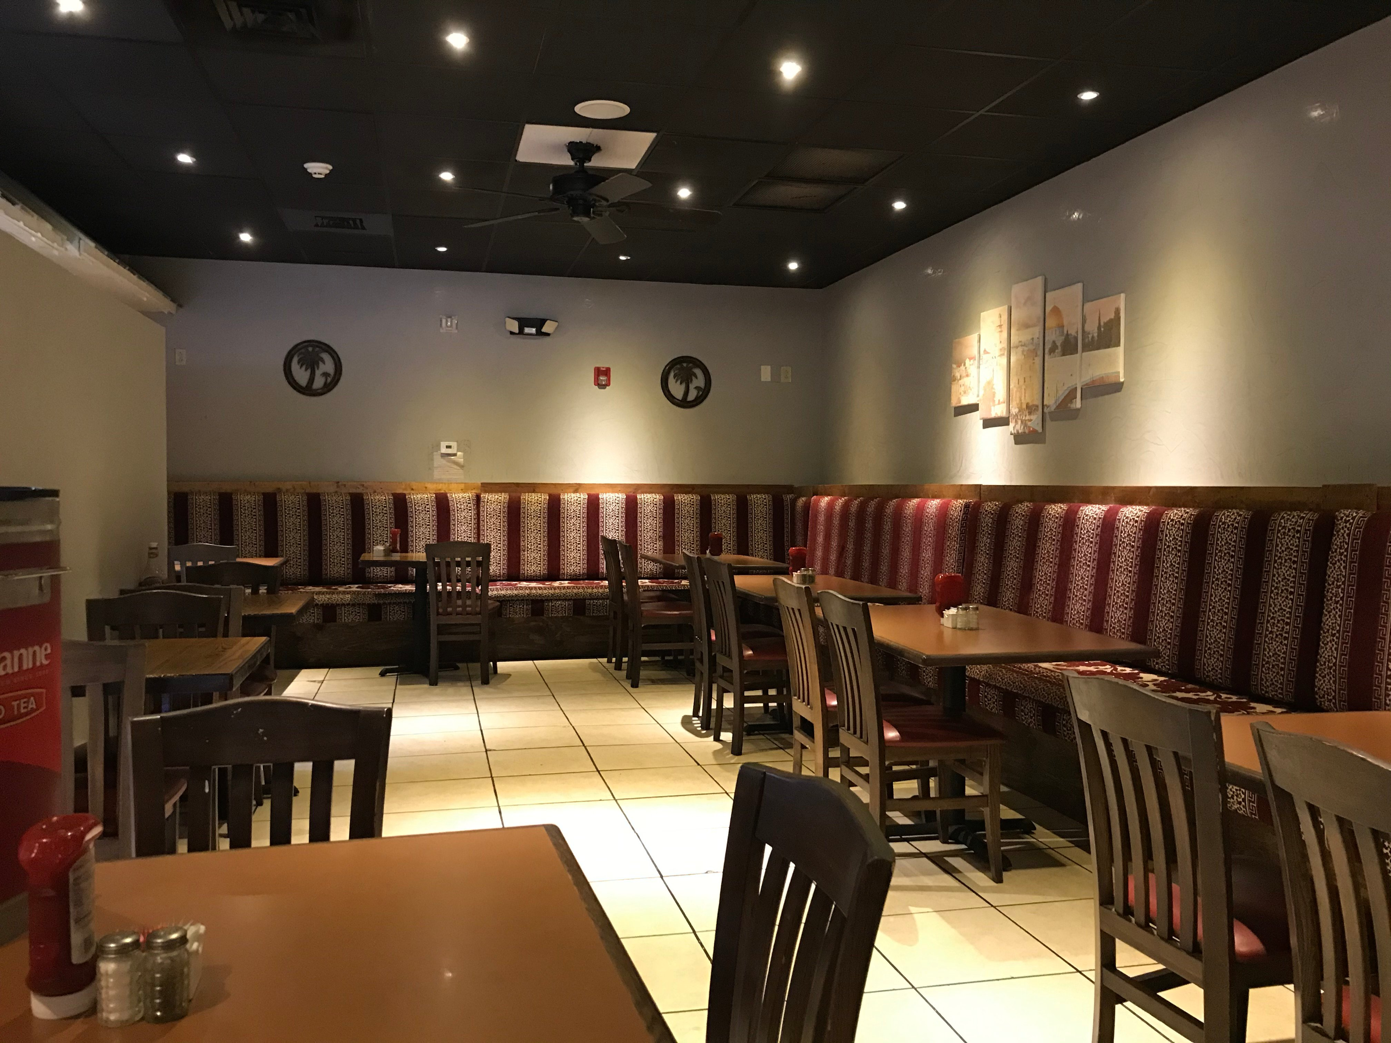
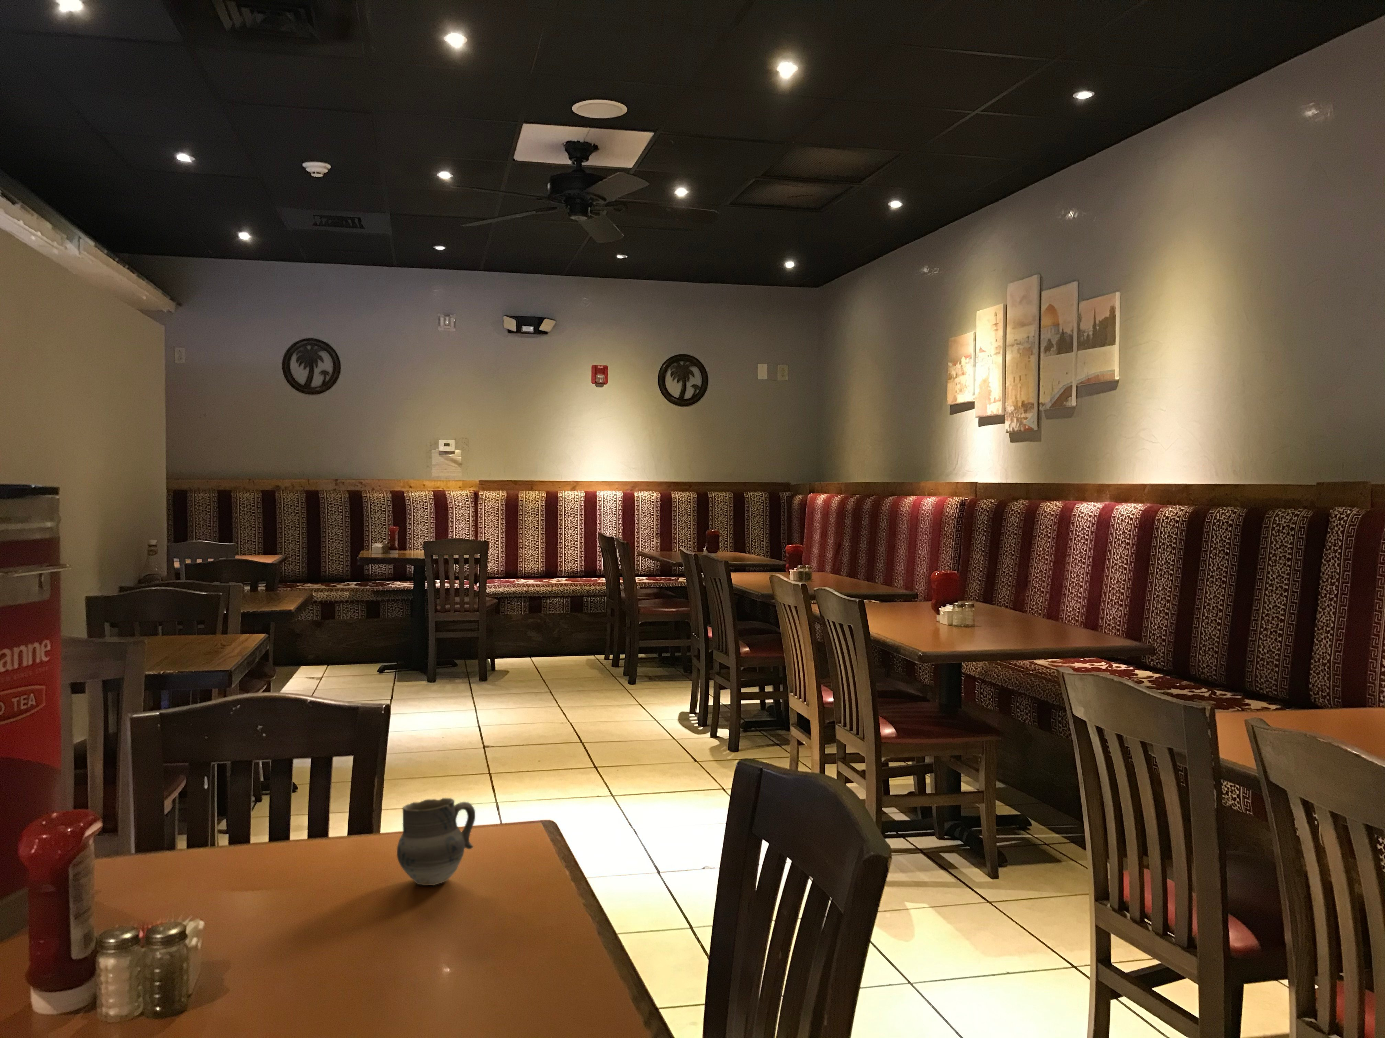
+ cup (437, 840)
